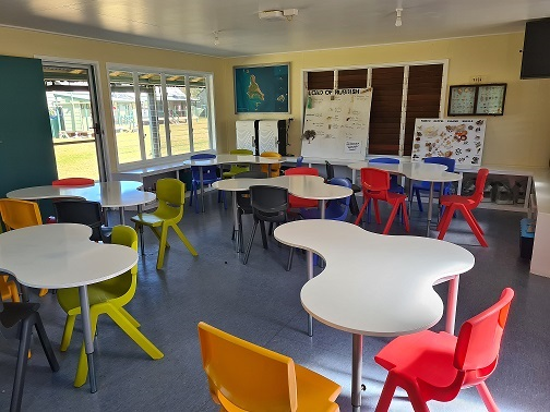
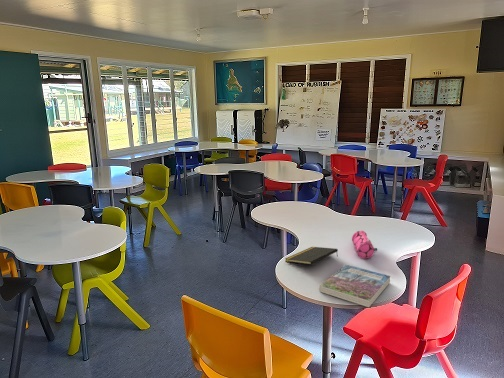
+ book (355, 283)
+ pencil case (363, 243)
+ notepad (311, 254)
